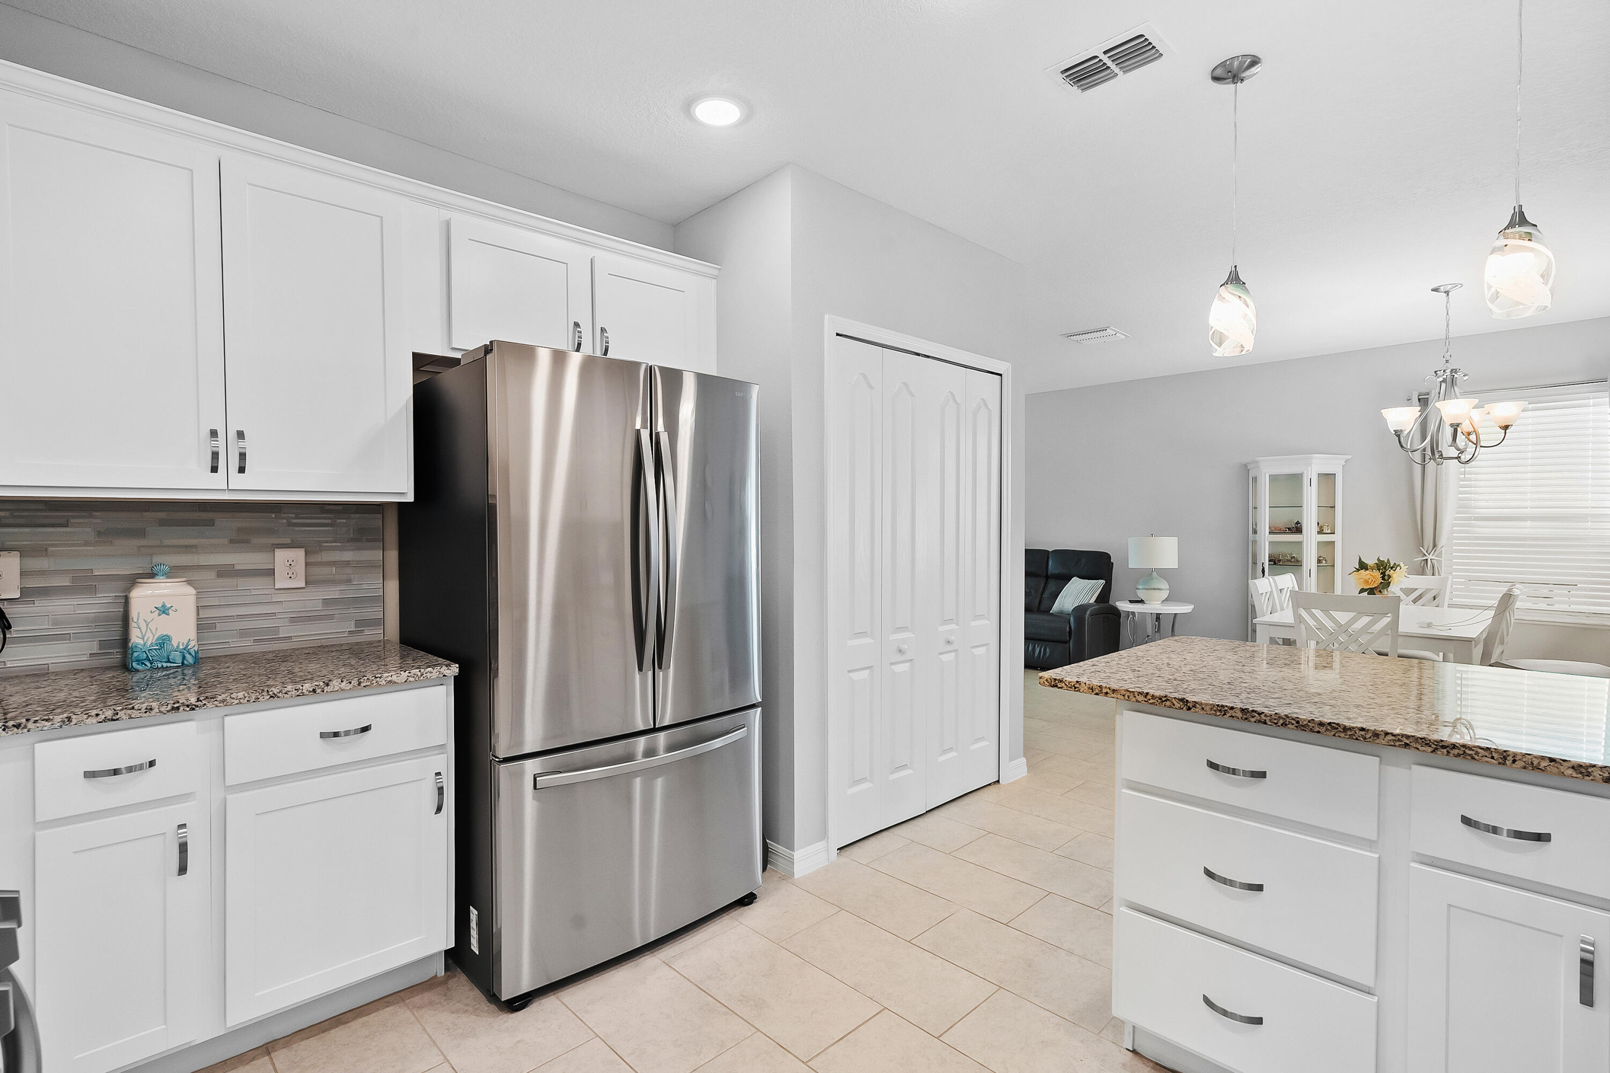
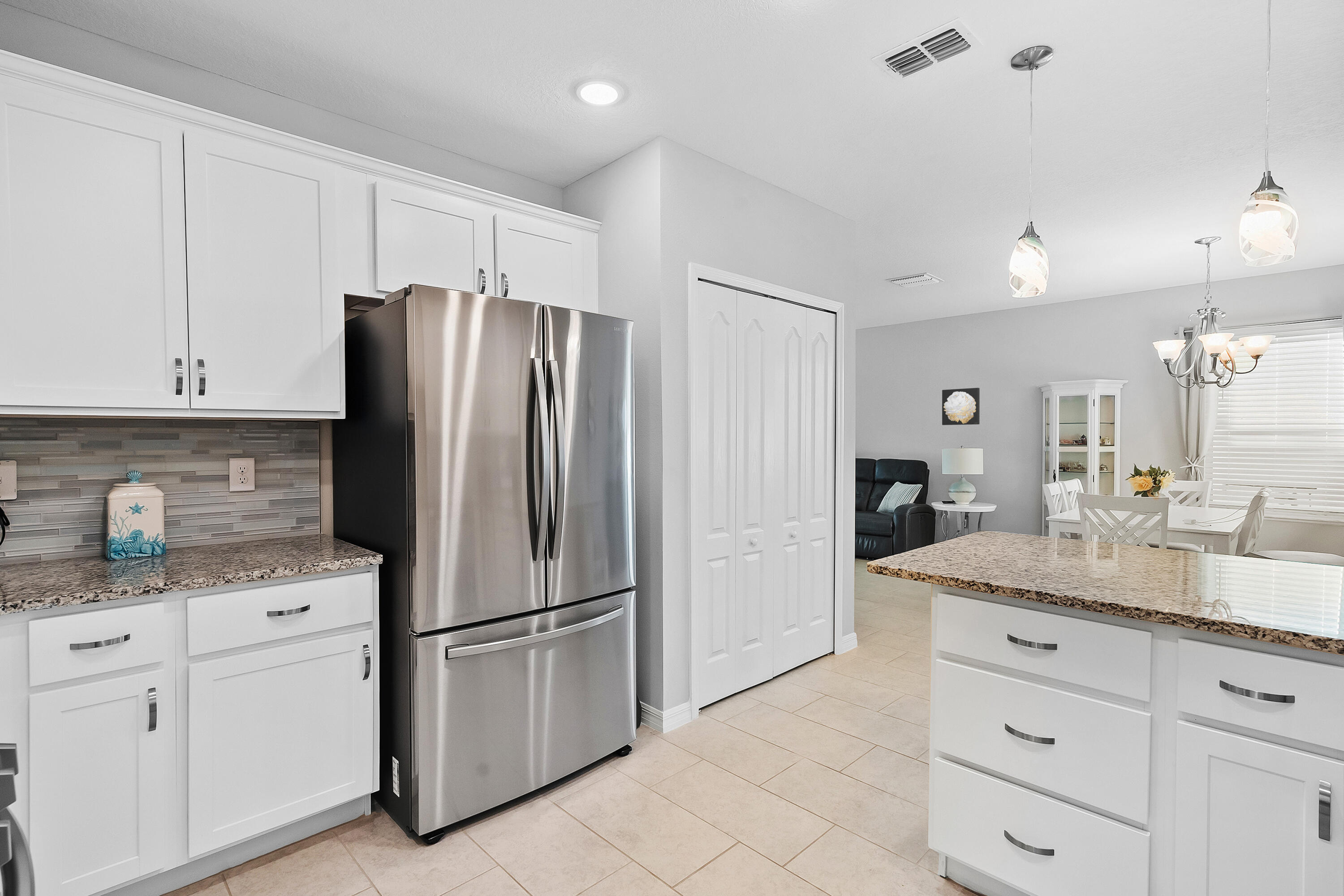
+ wall art (961, 407)
